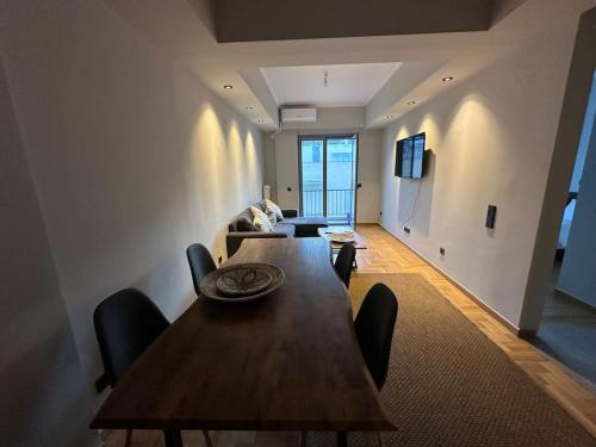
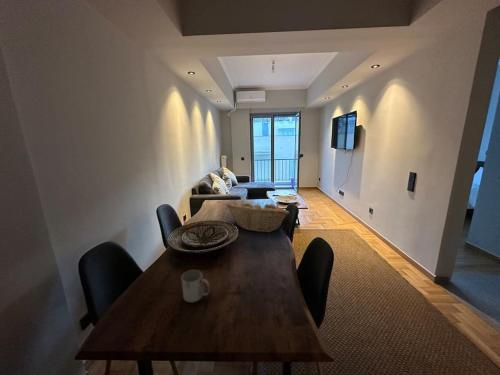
+ fruit basket (256, 212)
+ mug (196, 286)
